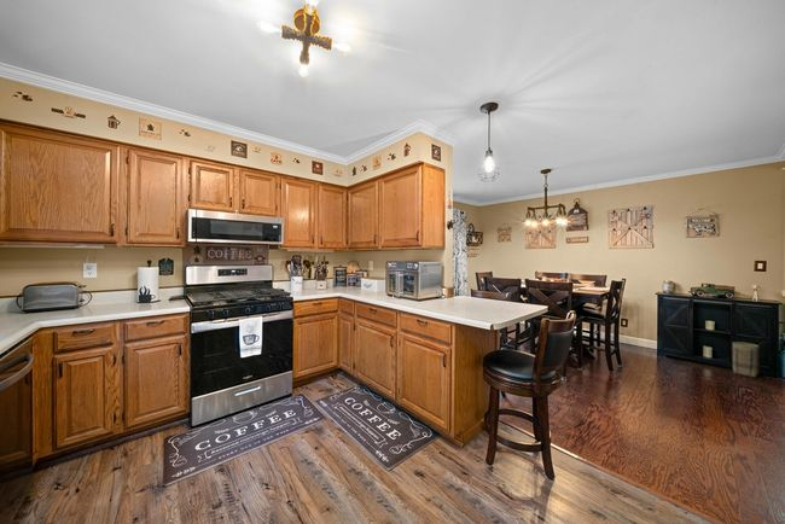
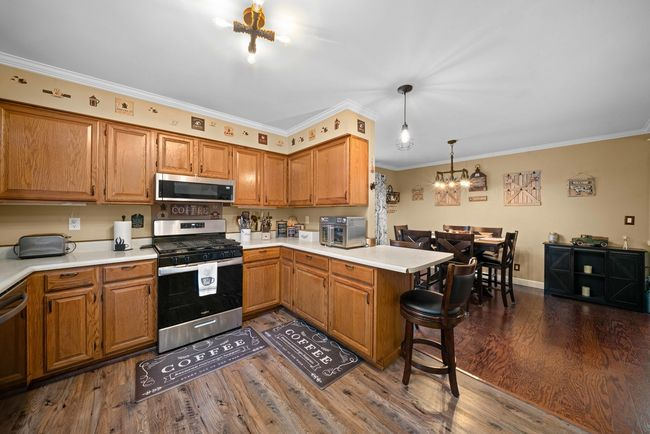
- basket (745, 359)
